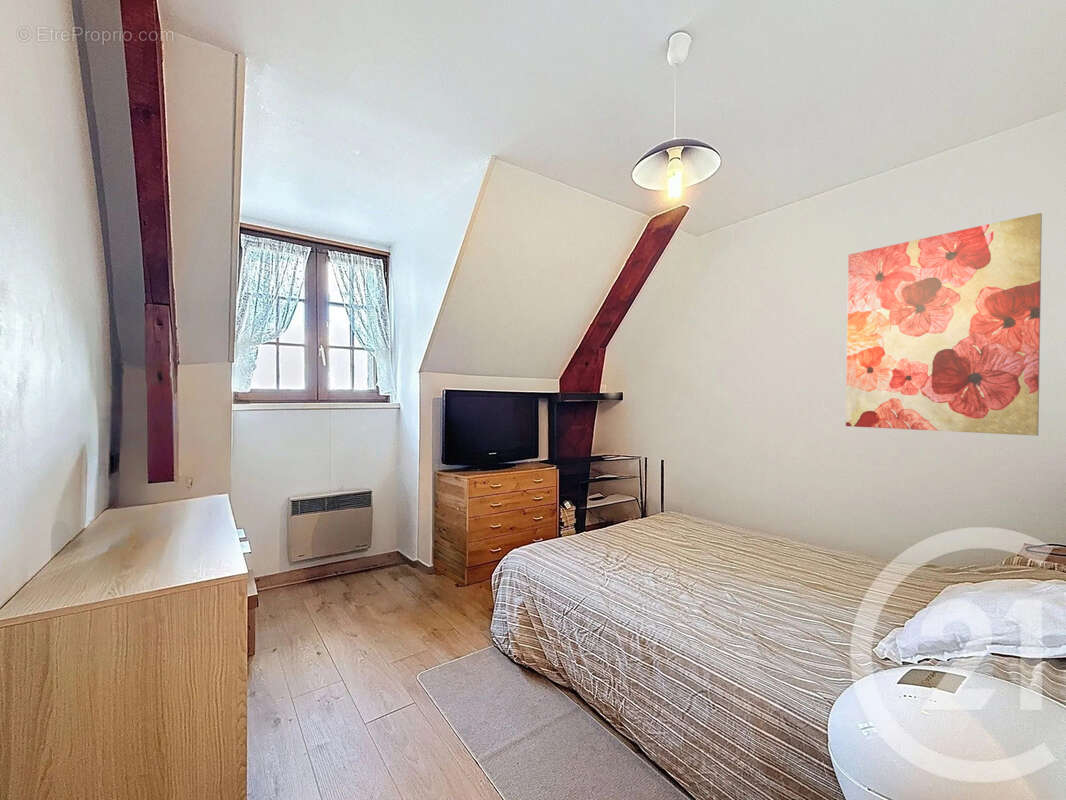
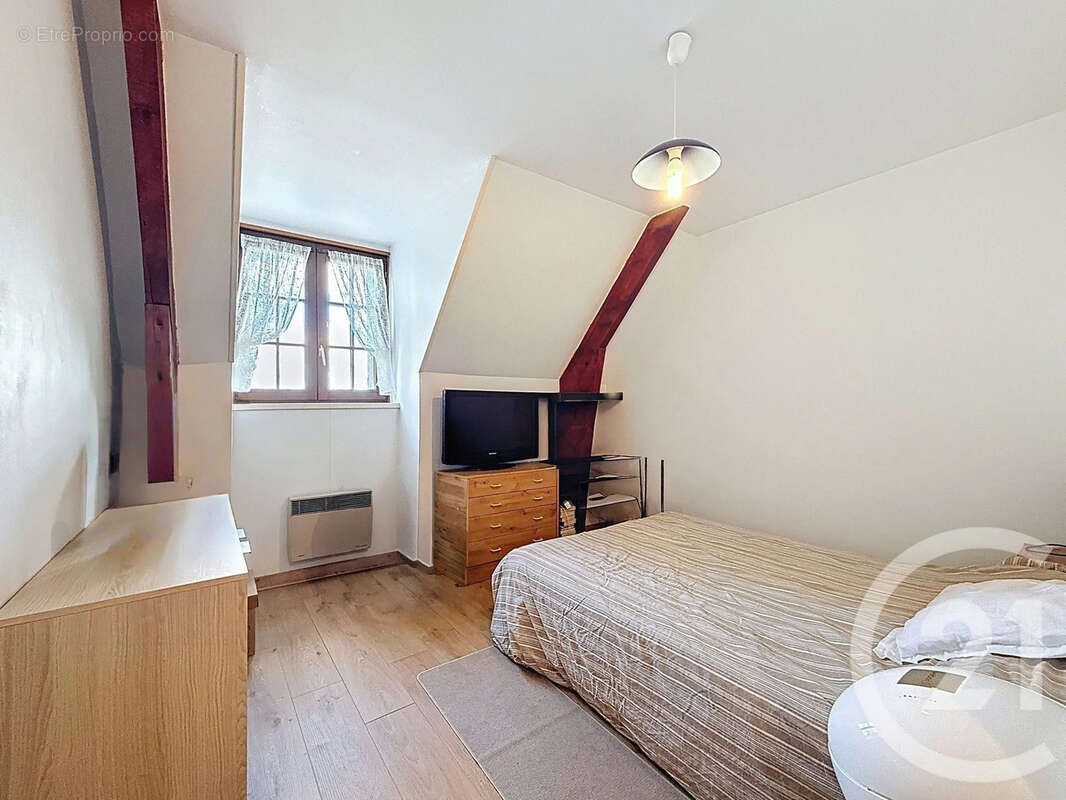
- wall art (931, 333)
